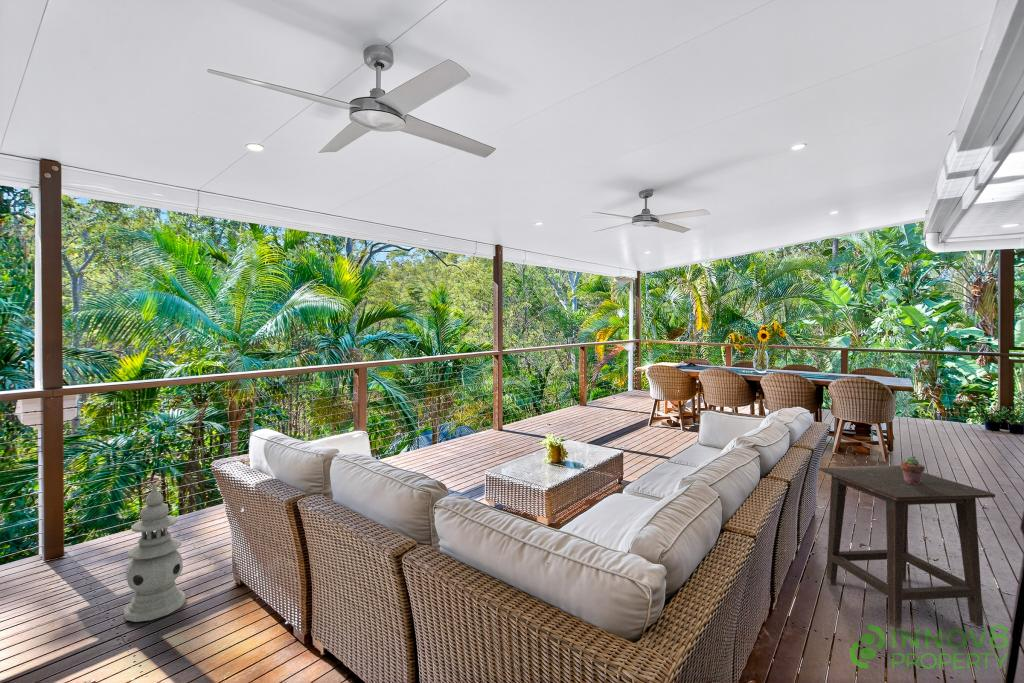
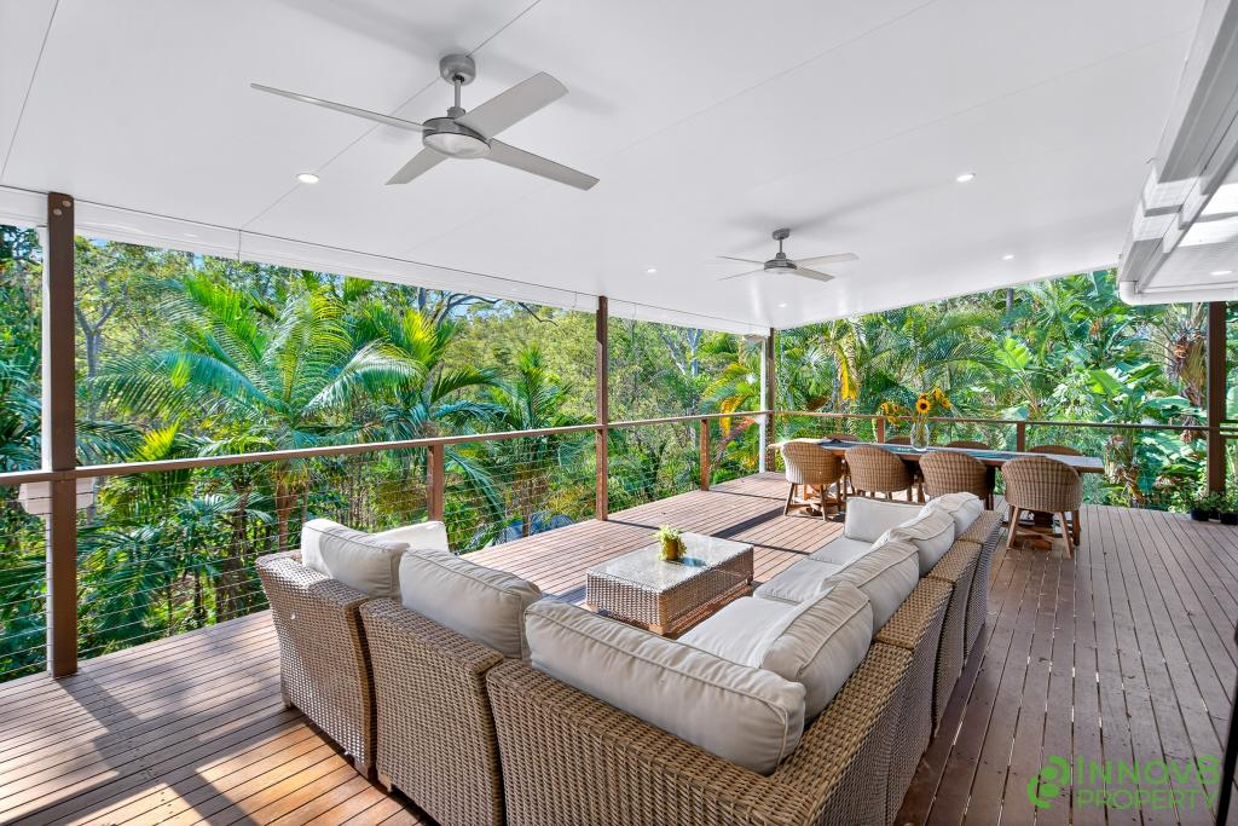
- side table (898, 540)
- lantern (154, 545)
- potted succulent (912, 468)
